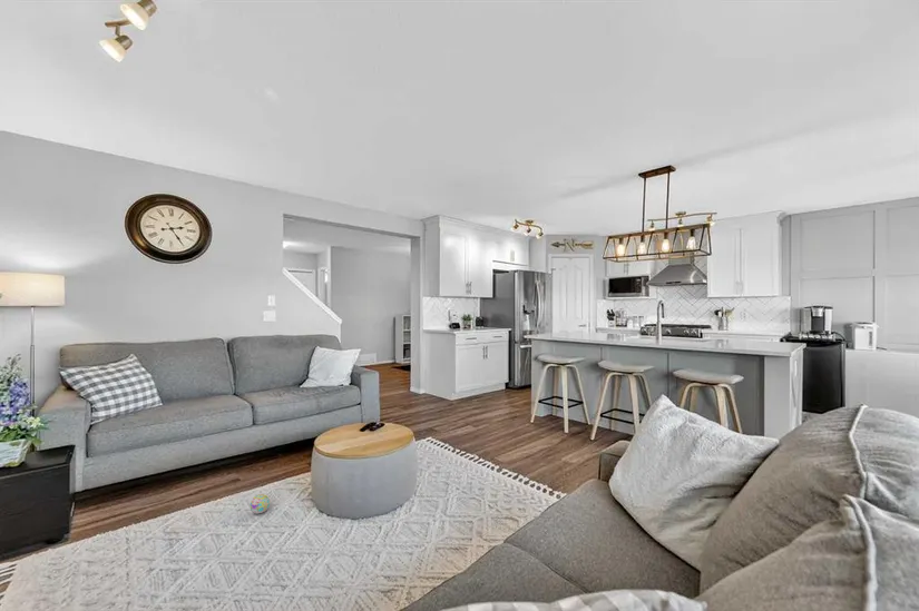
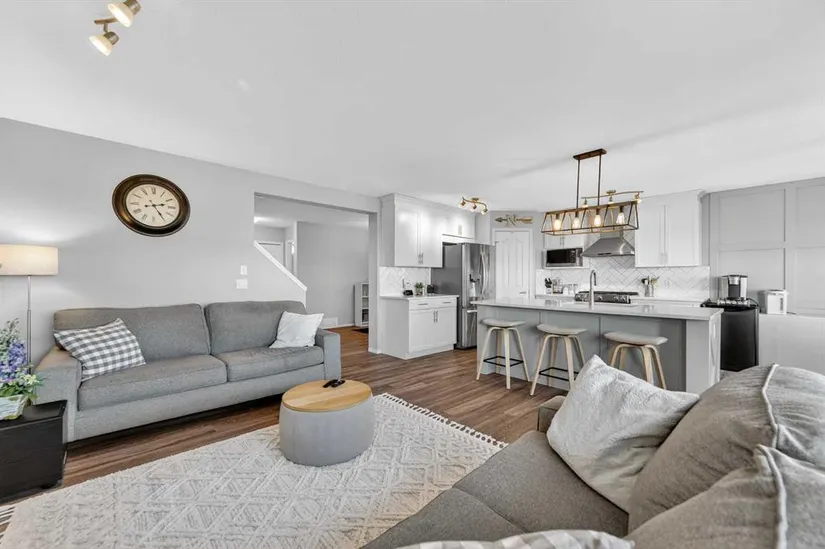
- decorative ball (260, 503)
